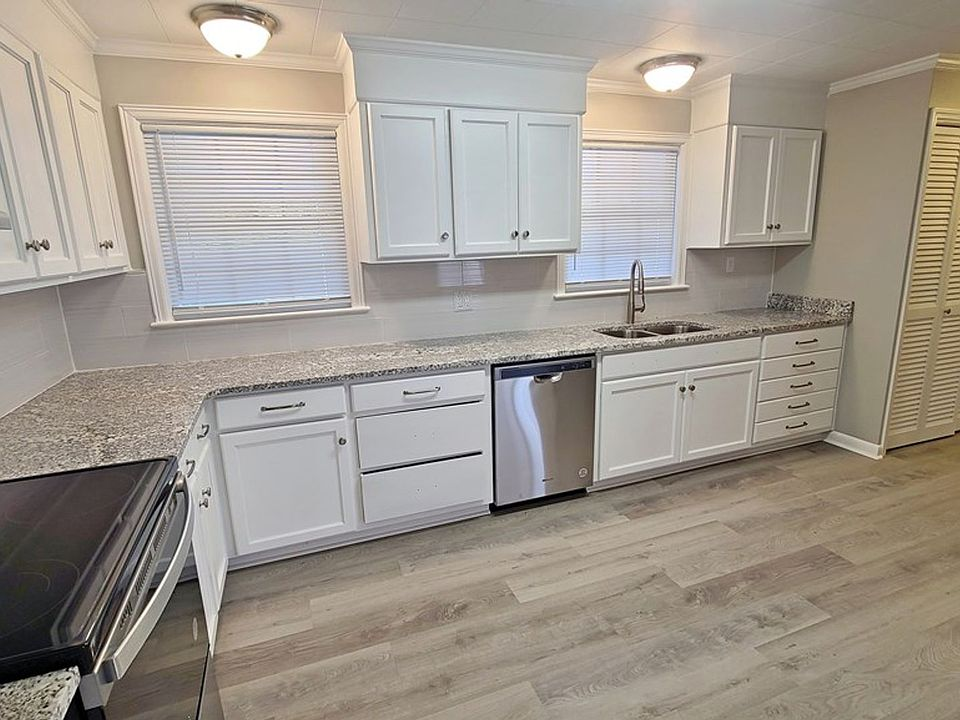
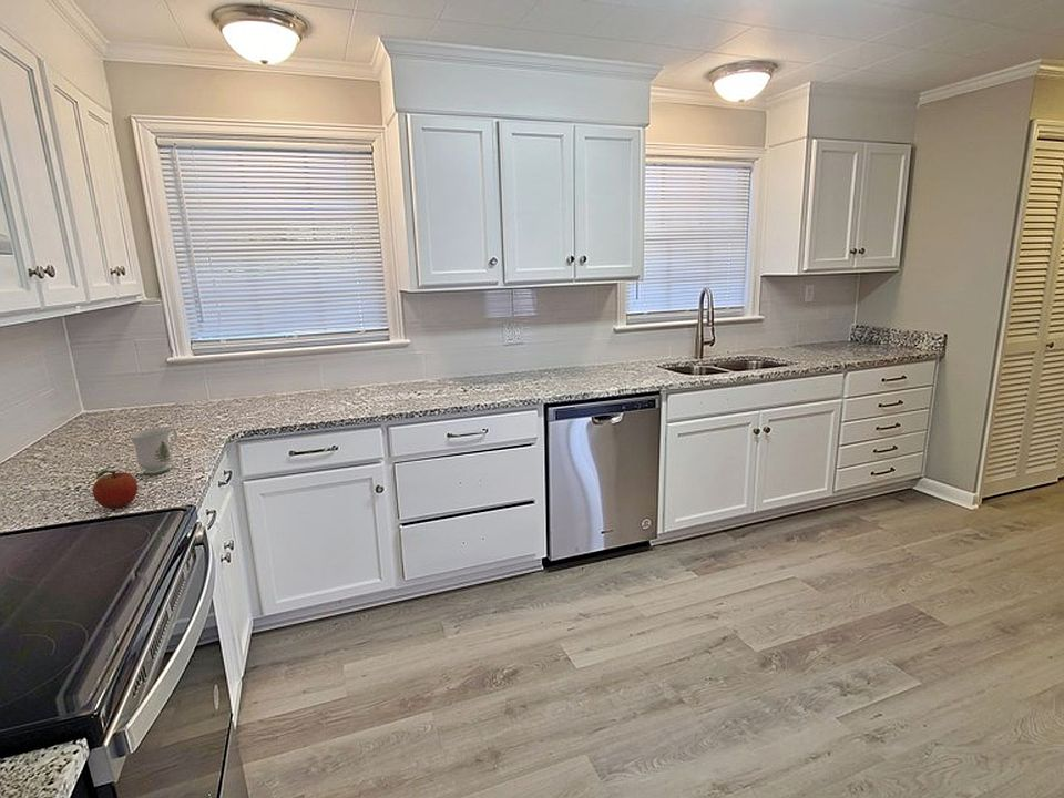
+ mug (158, 450)
+ fruit (115, 487)
